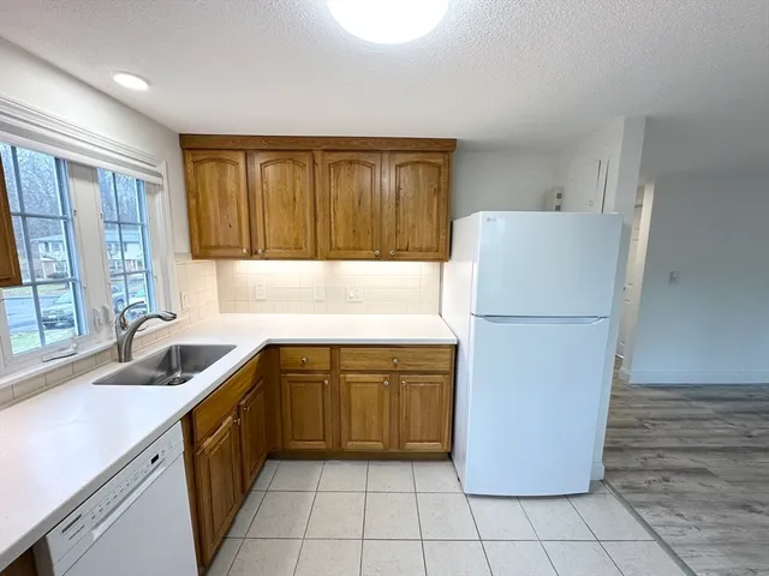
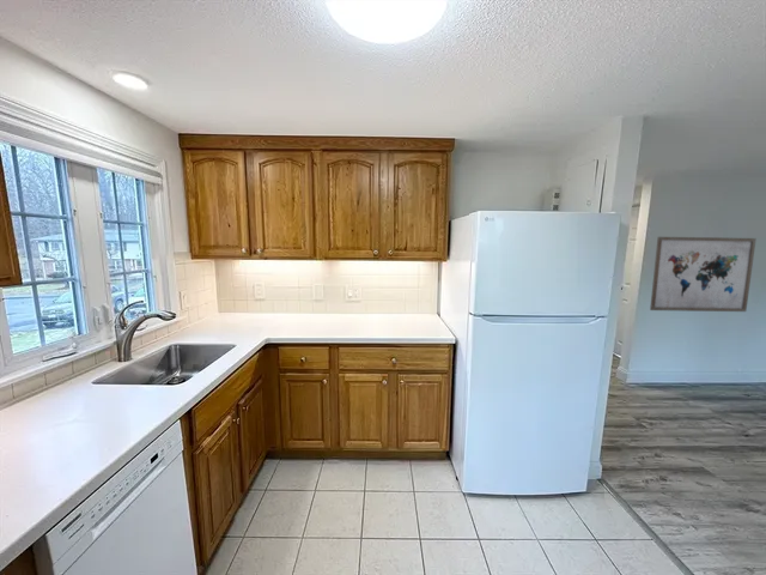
+ wall art (701, 274)
